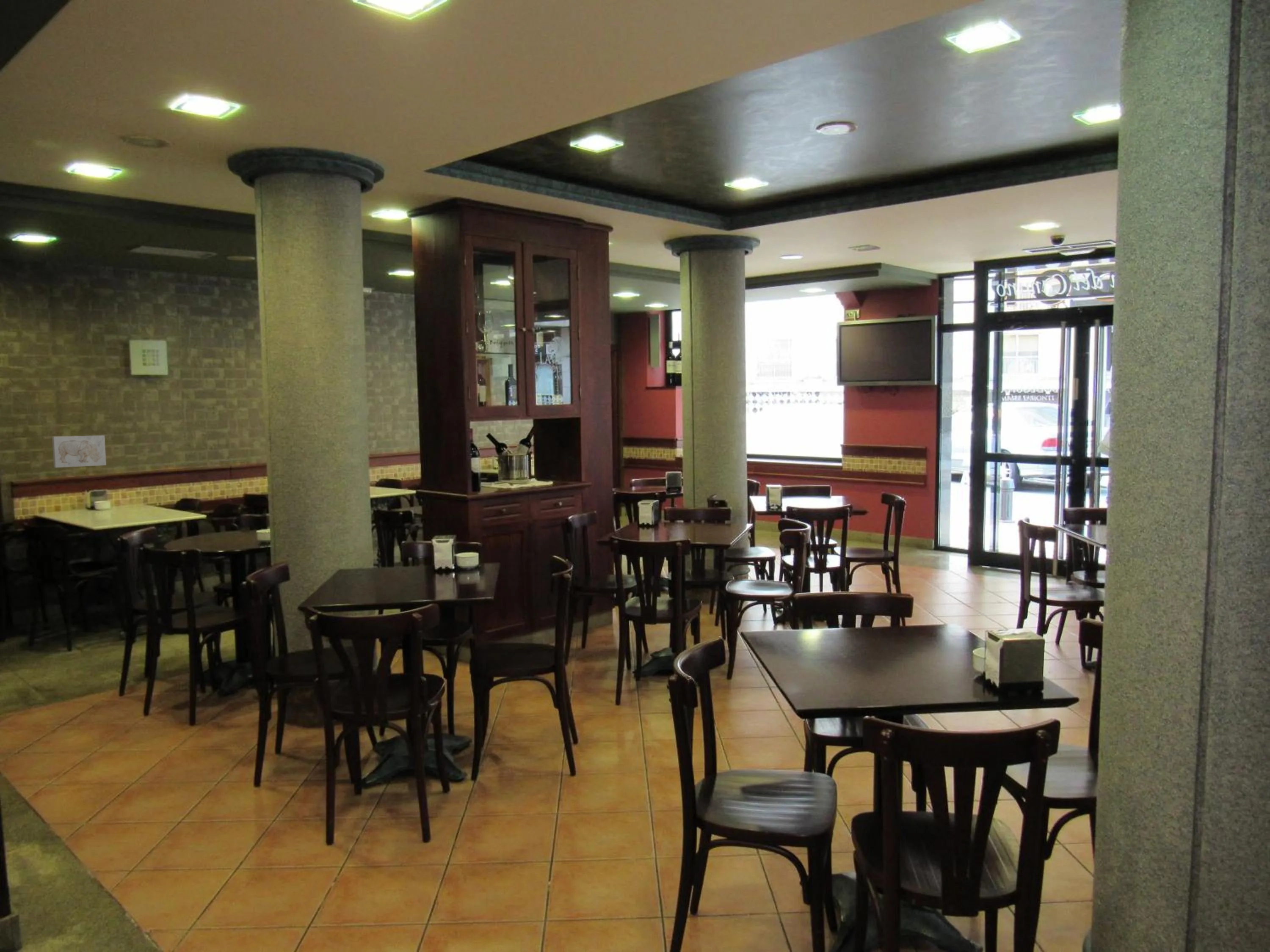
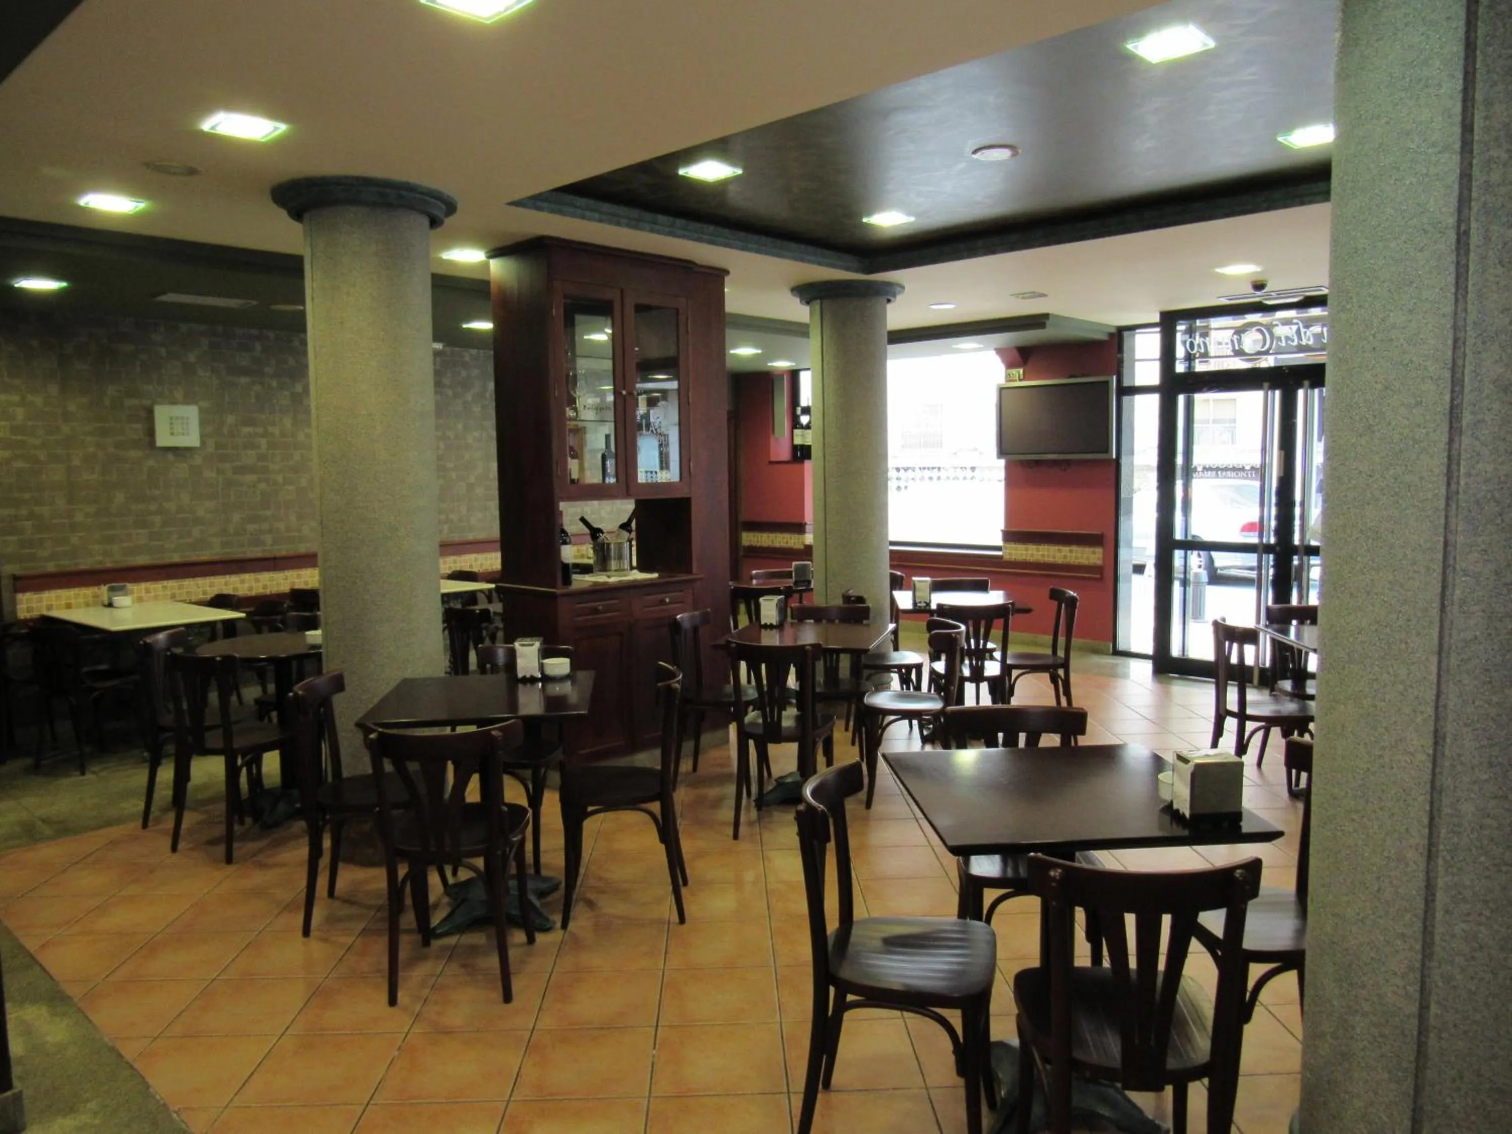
- wall art (80, 451)
